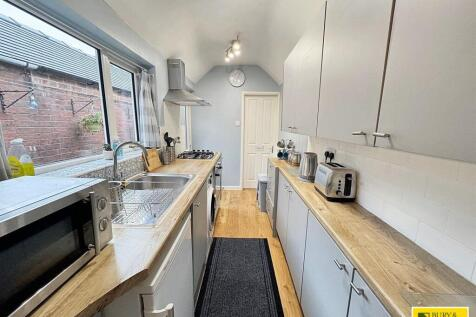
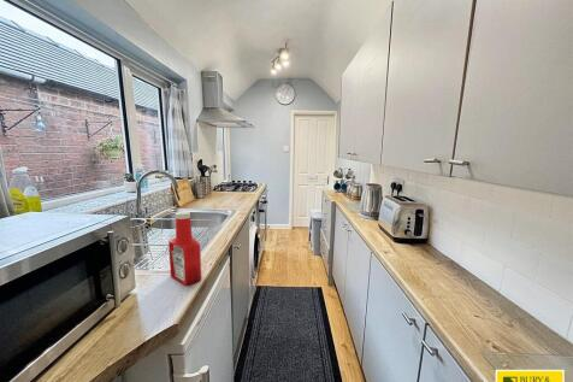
+ soap bottle (184, 246)
